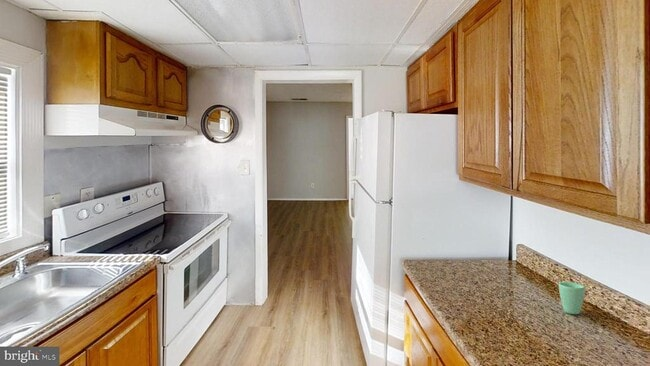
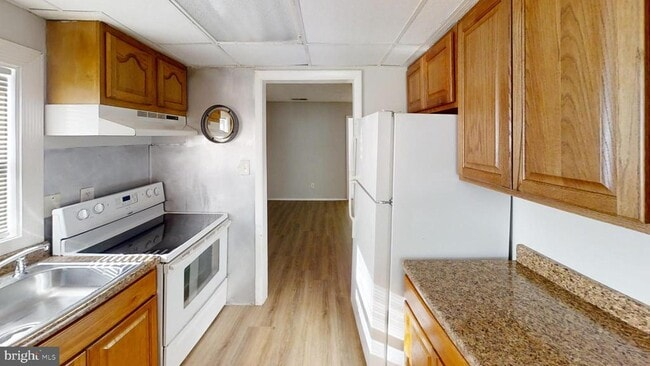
- cup (571, 298)
